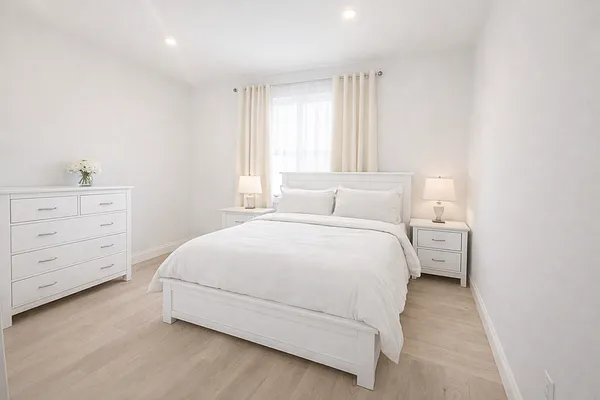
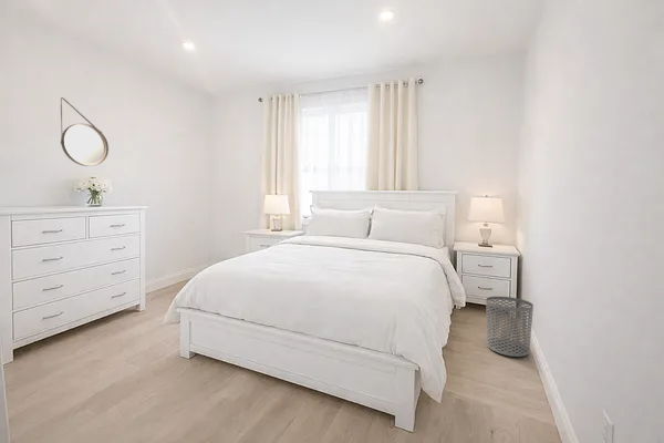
+ waste bin (508, 324)
+ home mirror (85, 135)
